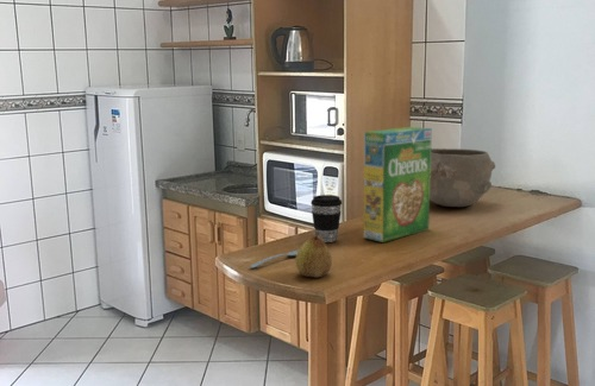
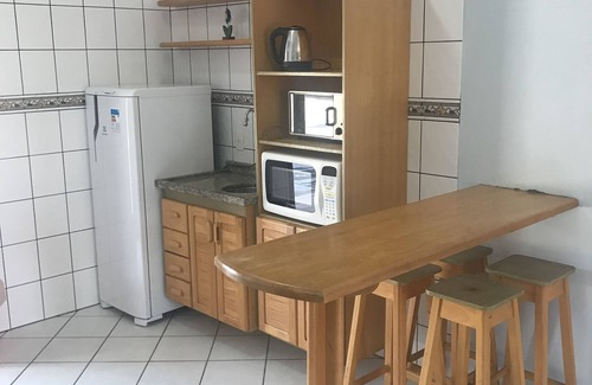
- bowl (453, 177)
- cereal box (397, 182)
- spoon (278, 255)
- coffee cup (326, 219)
- fruit (313, 252)
